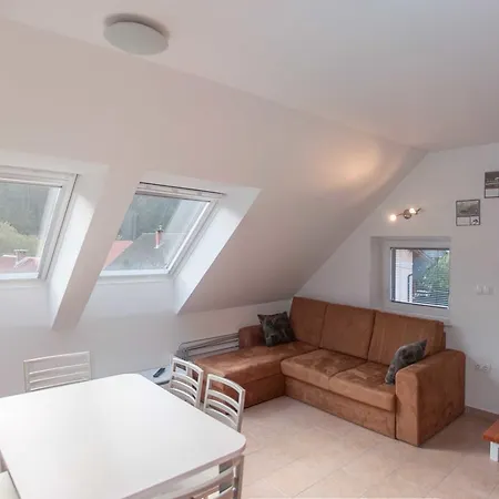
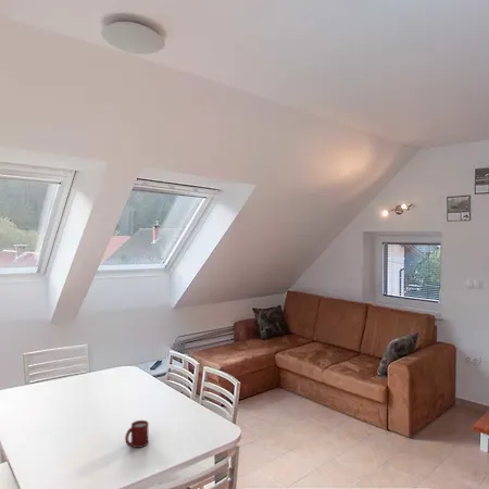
+ cup (136, 435)
